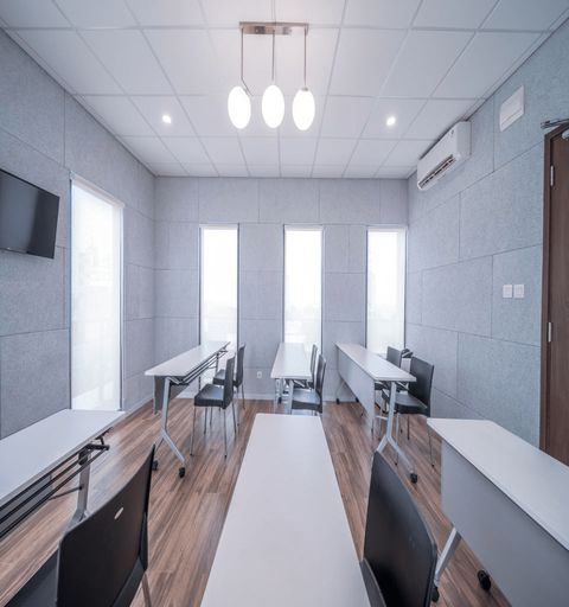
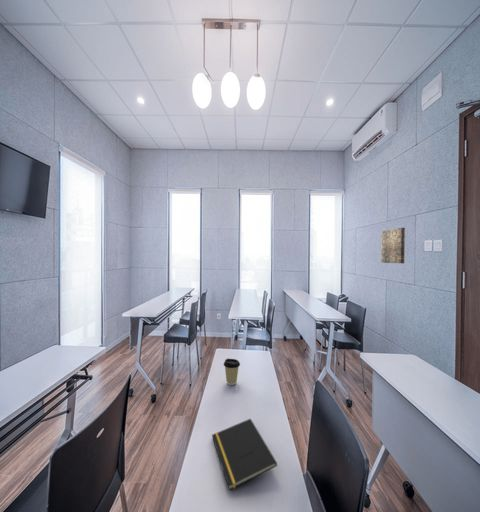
+ coffee cup (231, 371)
+ wall art (392, 246)
+ notepad (241, 449)
